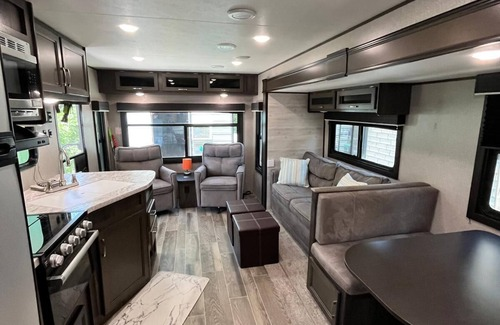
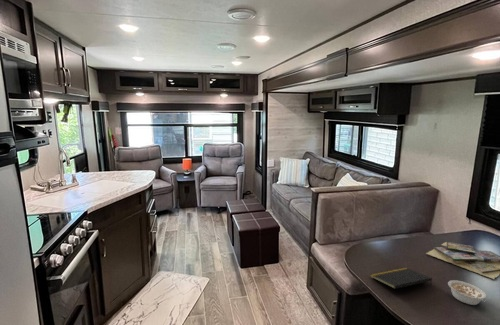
+ notepad (399, 277)
+ legume (467, 293)
+ video game cases (469, 253)
